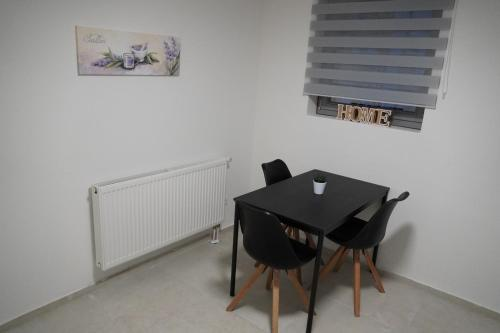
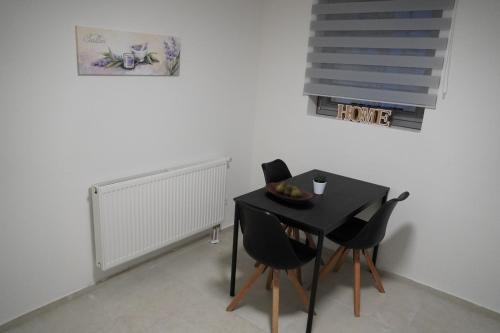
+ fruit bowl (288, 191)
